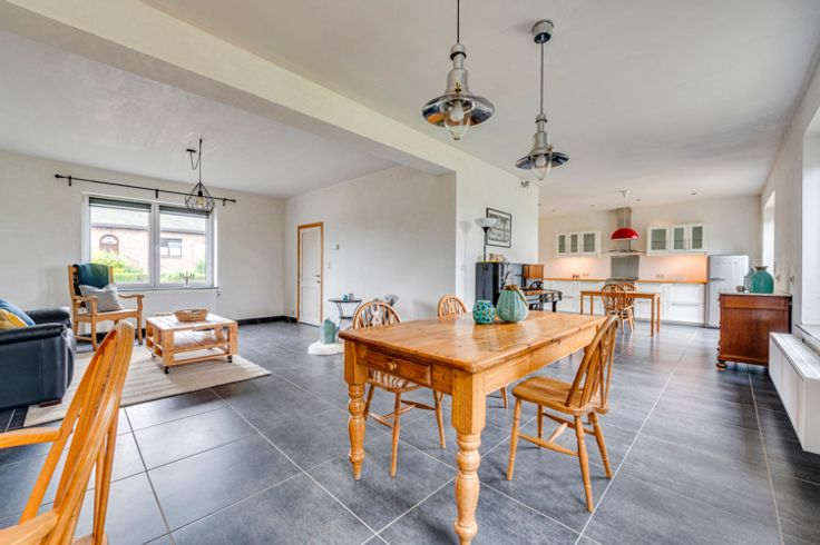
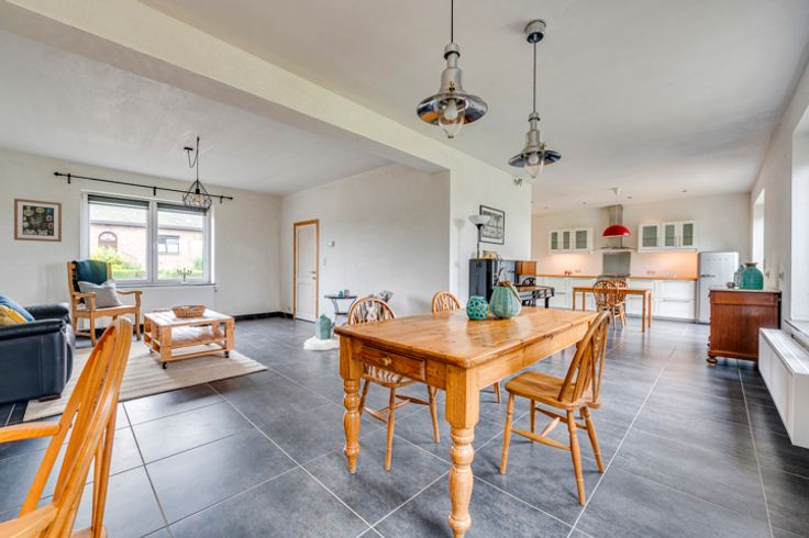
+ wall art (38, 221)
